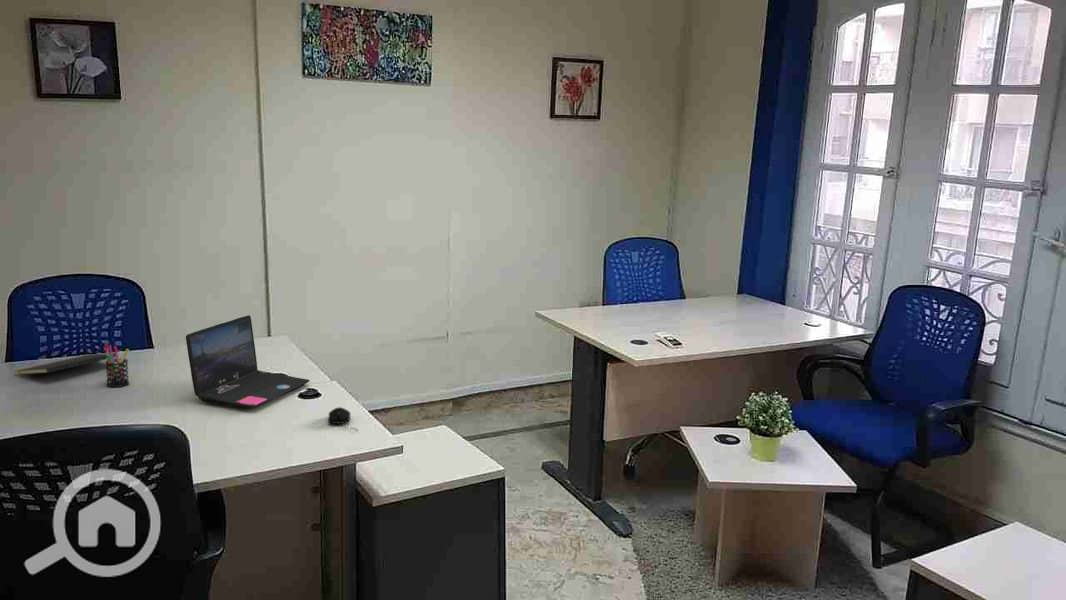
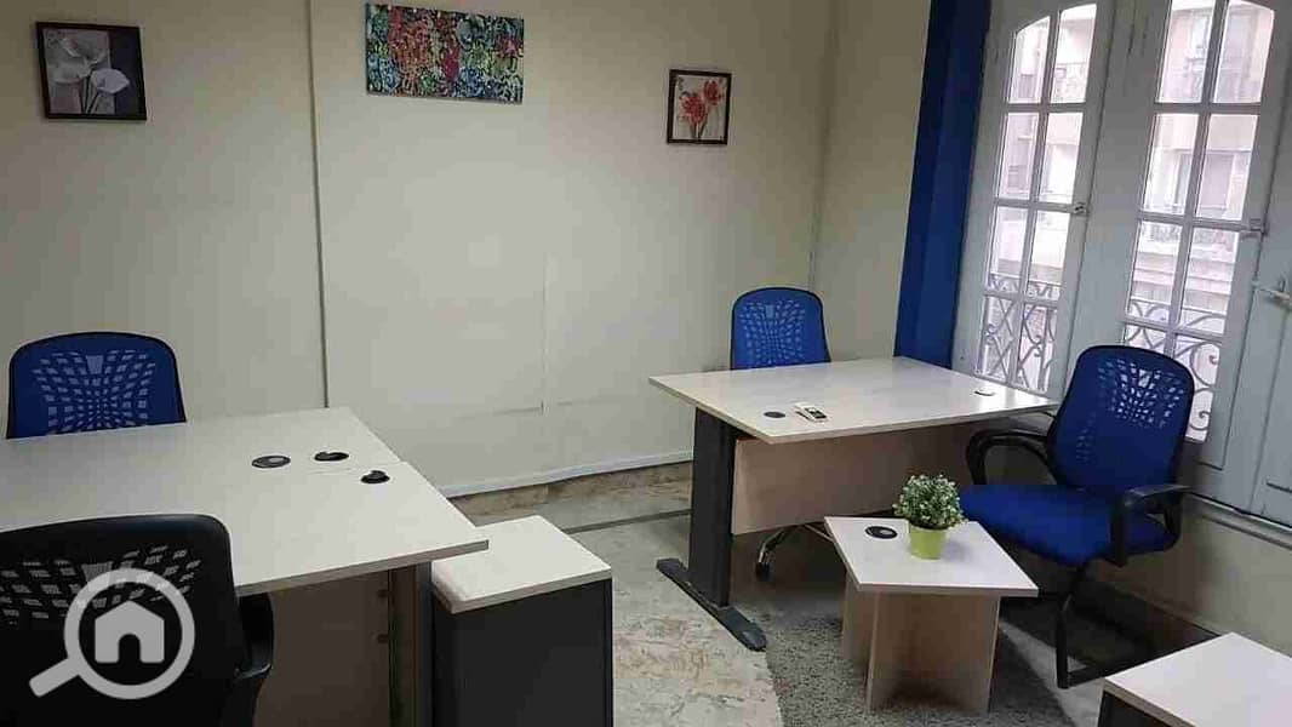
- computer mouse (343, 416)
- pen holder (114, 364)
- notepad (67, 363)
- laptop (250, 360)
